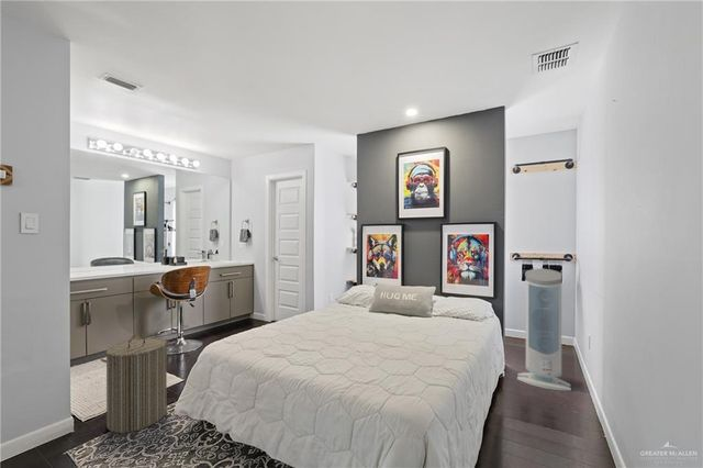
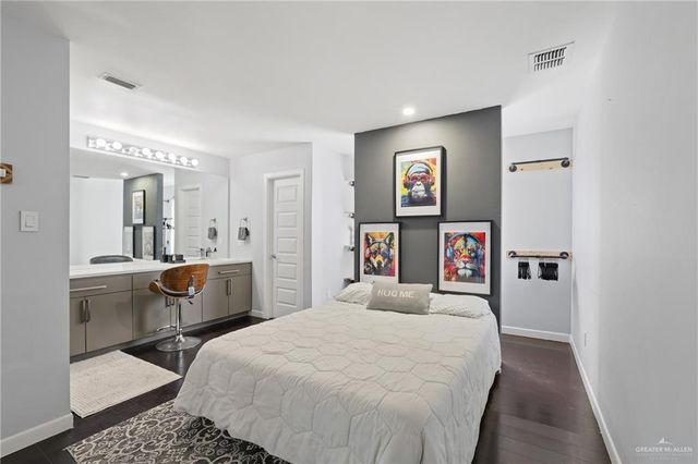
- laundry hamper (137, 376)
- air purifier (543, 325)
